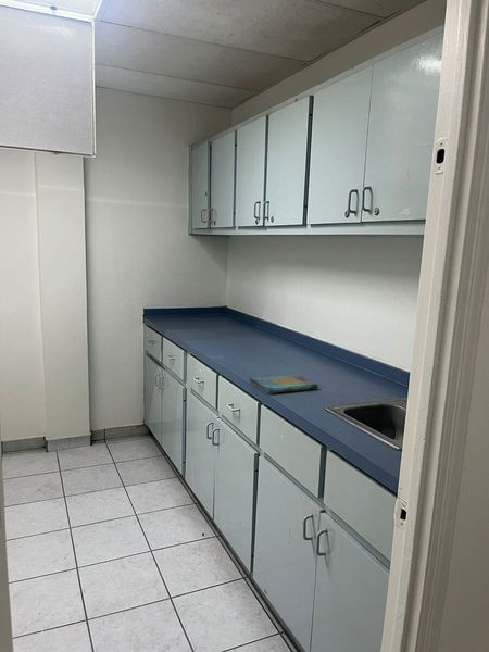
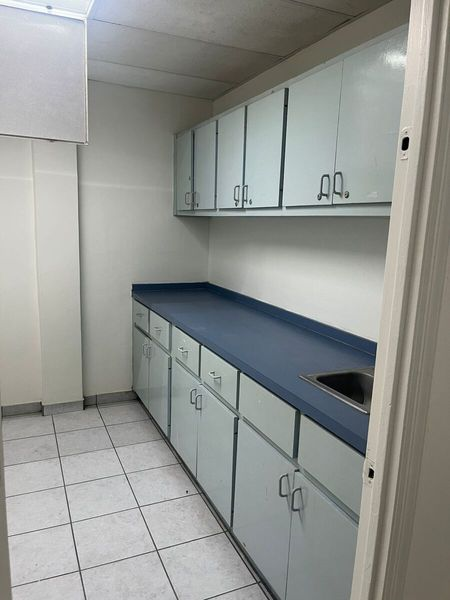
- dish towel (283, 383)
